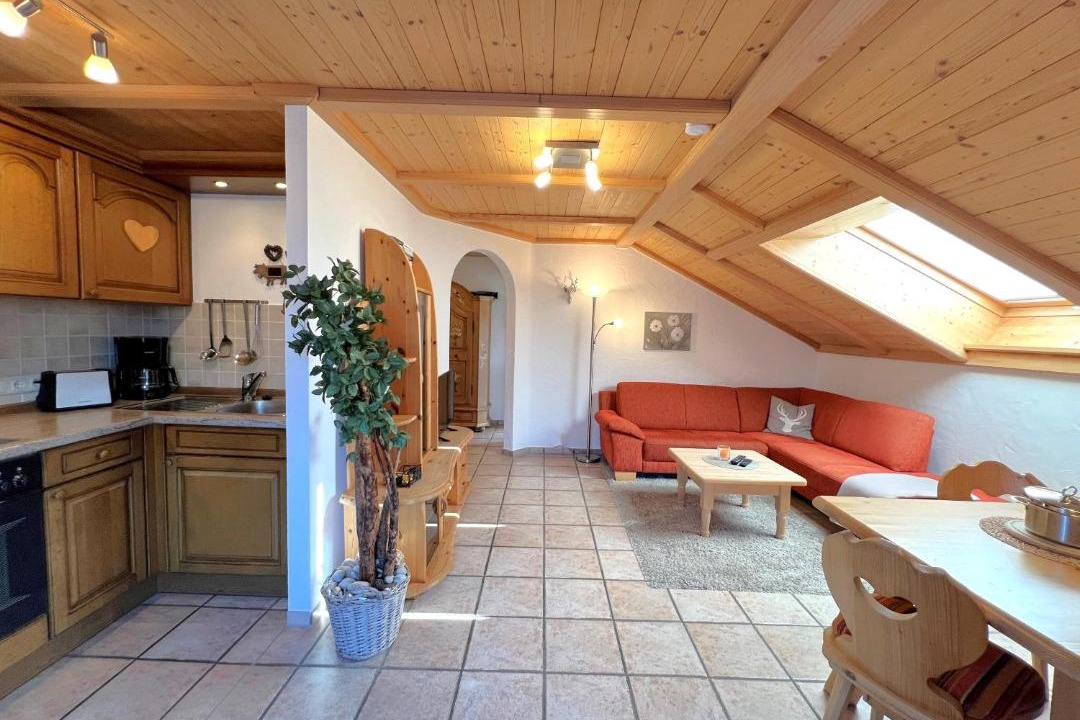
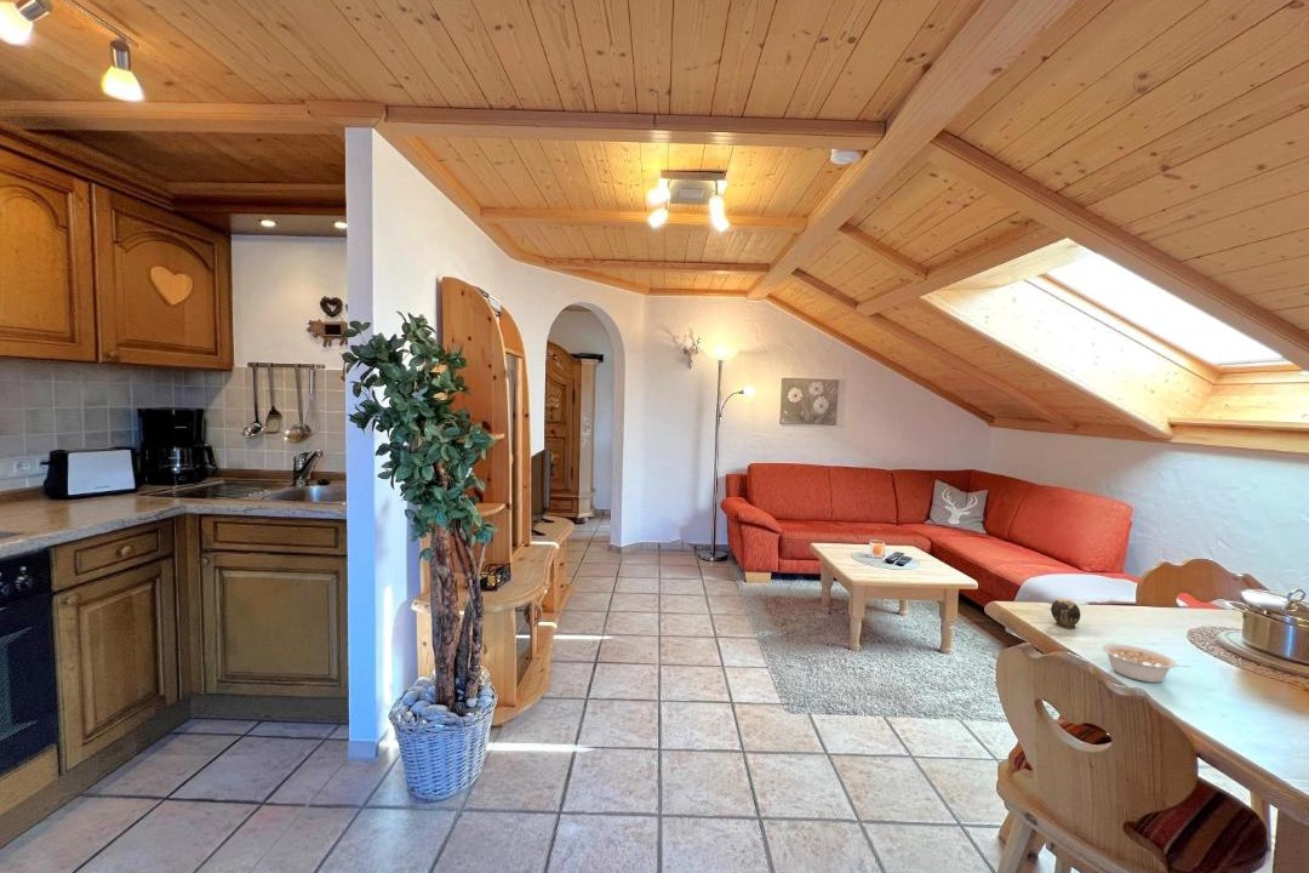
+ legume (1141, 662)
+ decorative egg (1065, 611)
